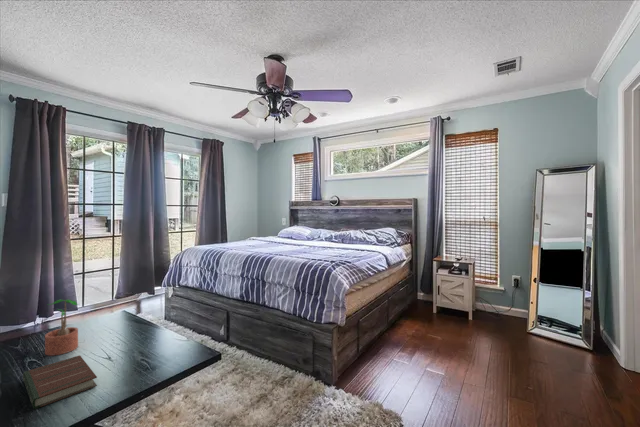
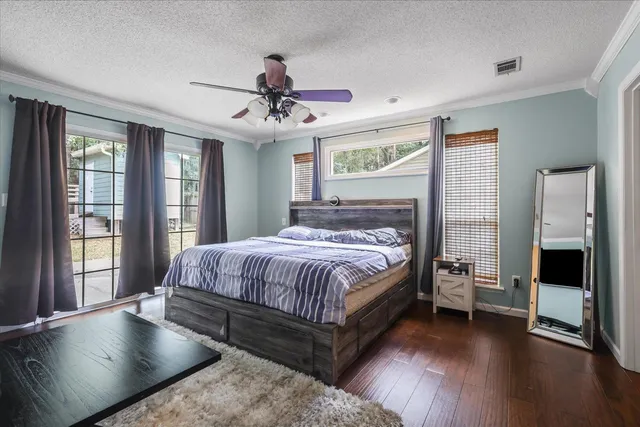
- potted plant (64, 323)
- book (59, 379)
